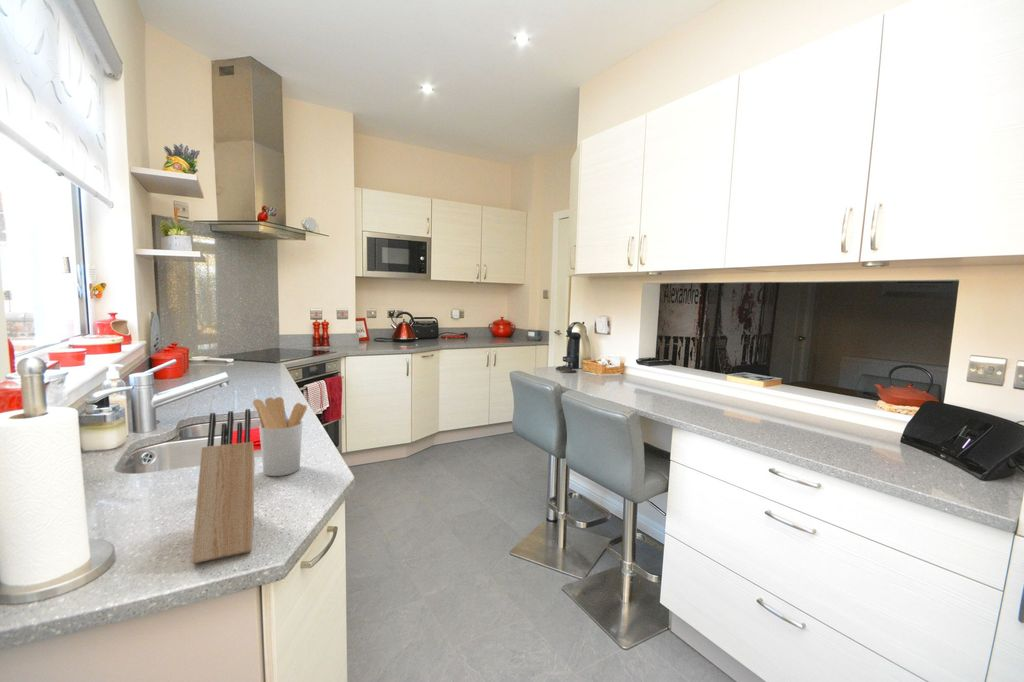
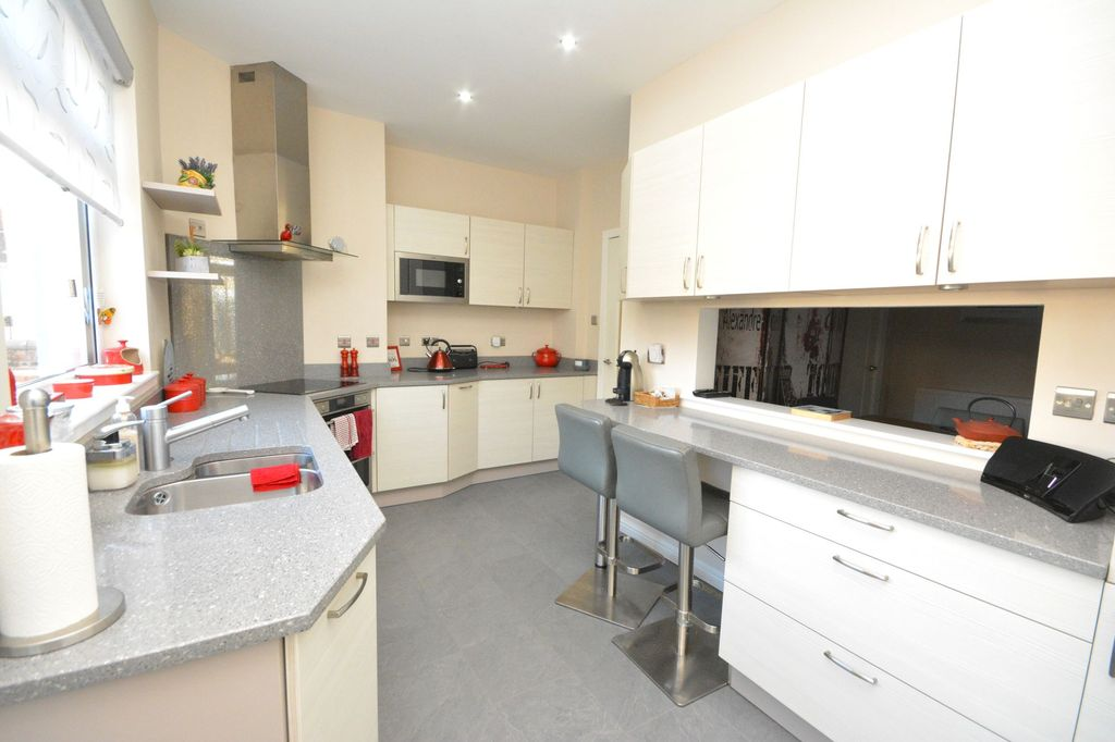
- knife block (227, 474)
- utensil holder (277, 433)
